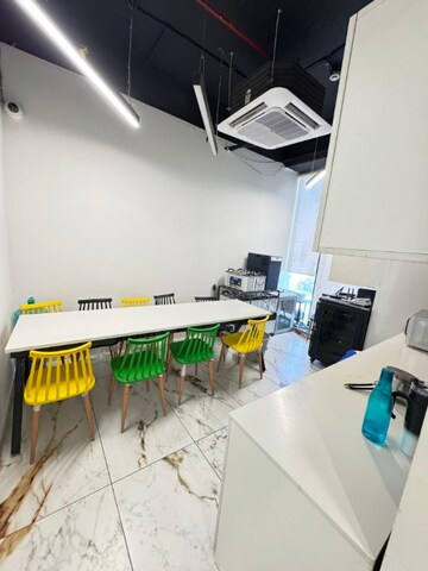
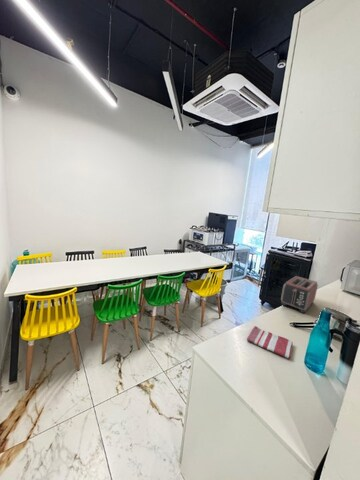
+ toaster (298, 293)
+ dish towel (269, 340)
